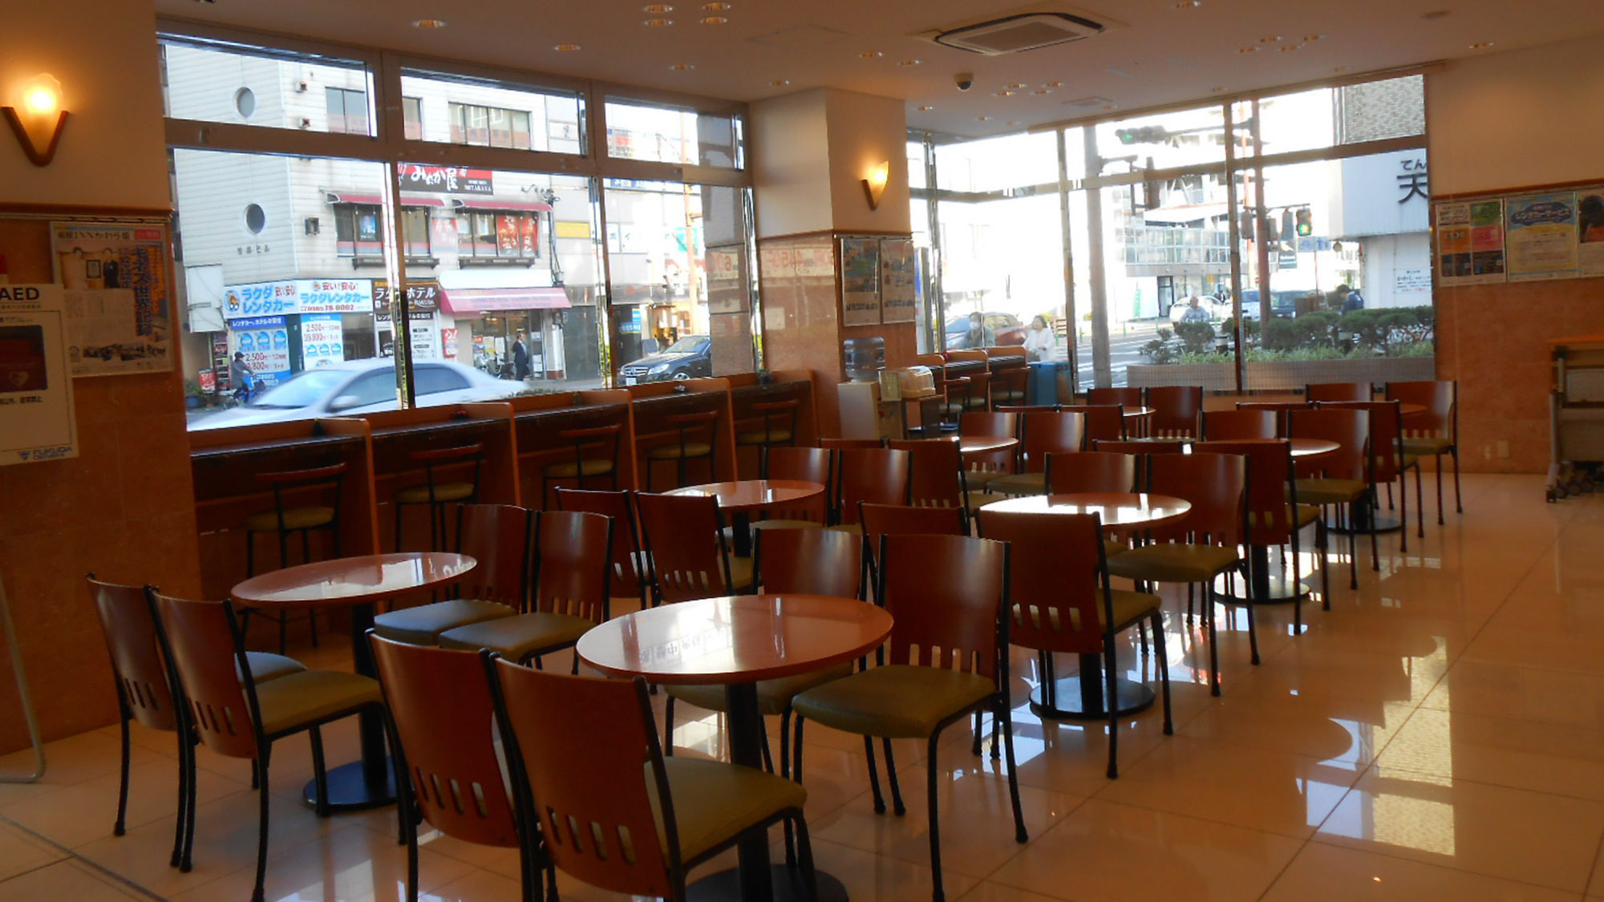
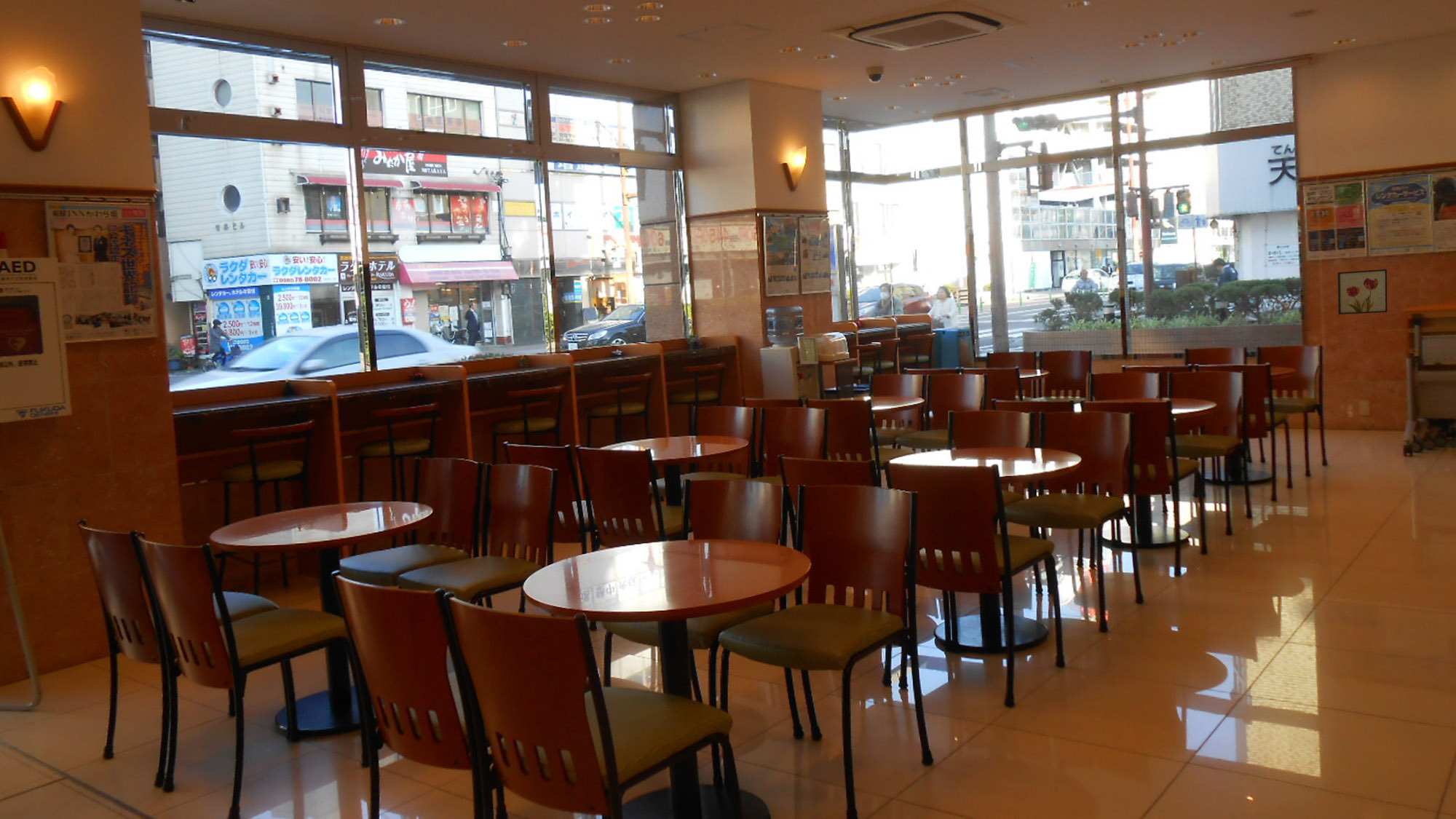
+ wall art (1362, 292)
